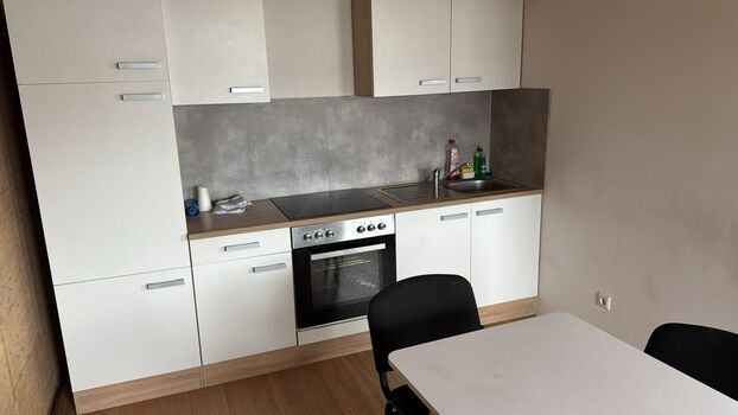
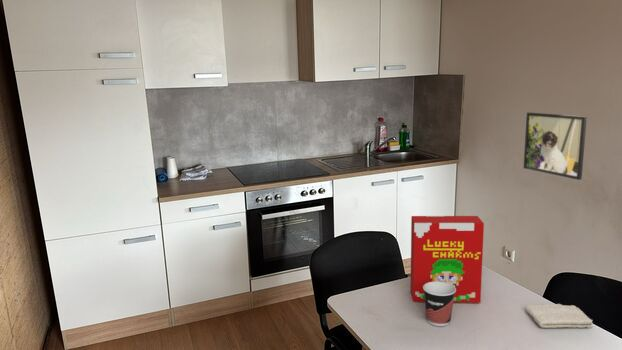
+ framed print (552, 144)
+ cereal box (445, 259)
+ cup (438, 304)
+ washcloth (558, 315)
